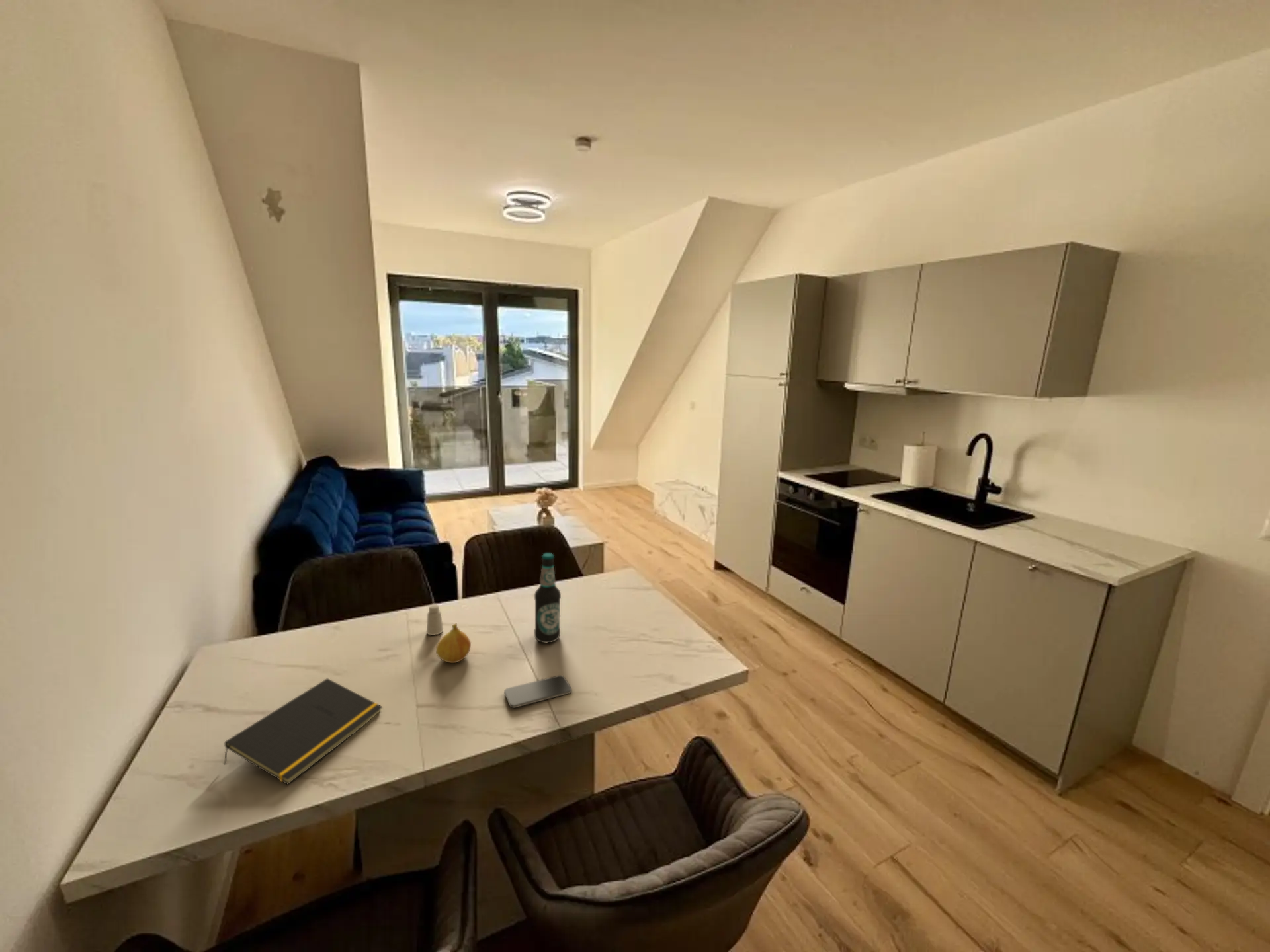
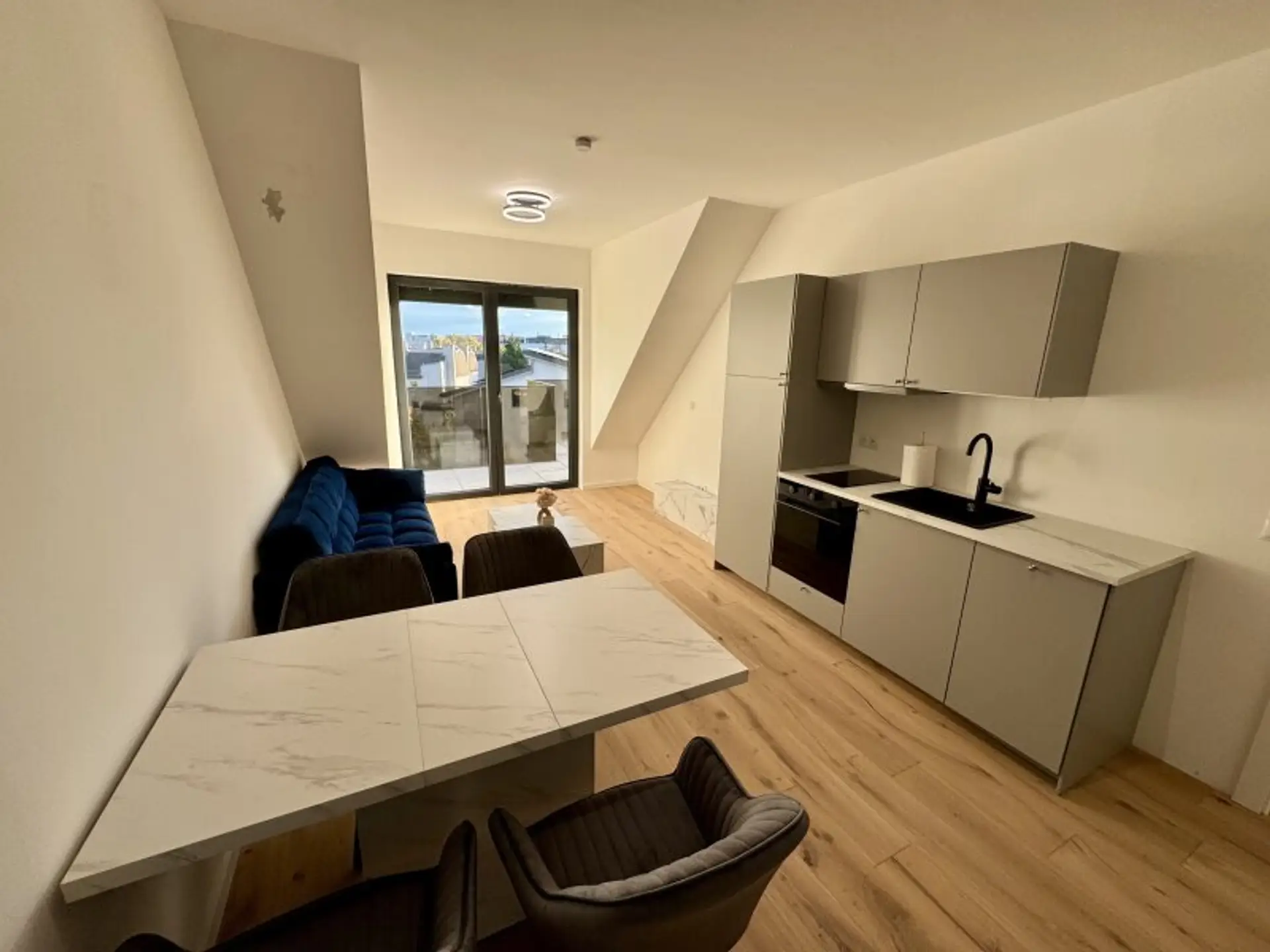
- saltshaker (434, 618)
- notepad (310, 725)
- fruit (453, 641)
- bottle (548, 597)
- smartphone (538, 691)
